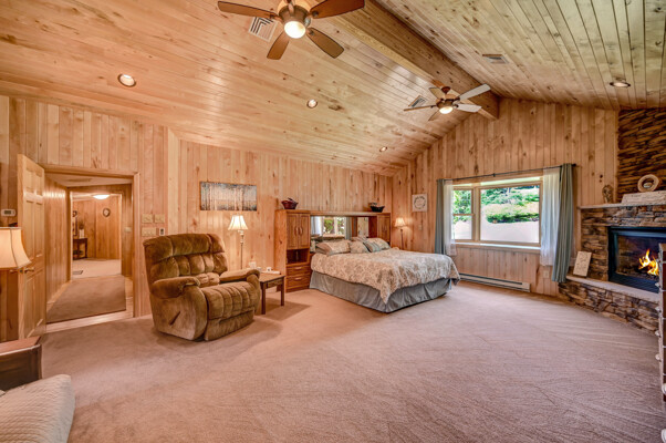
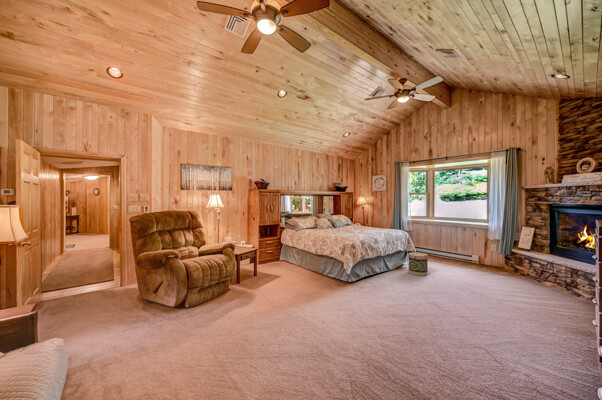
+ basket (418, 263)
